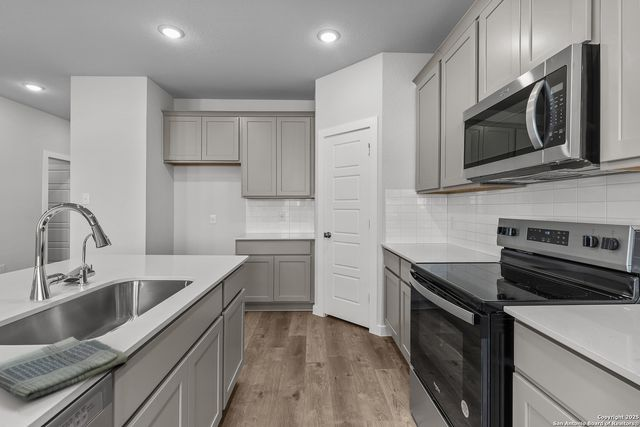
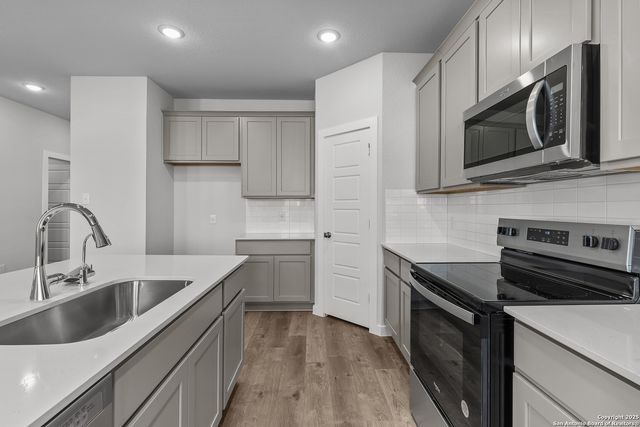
- dish towel (60, 361)
